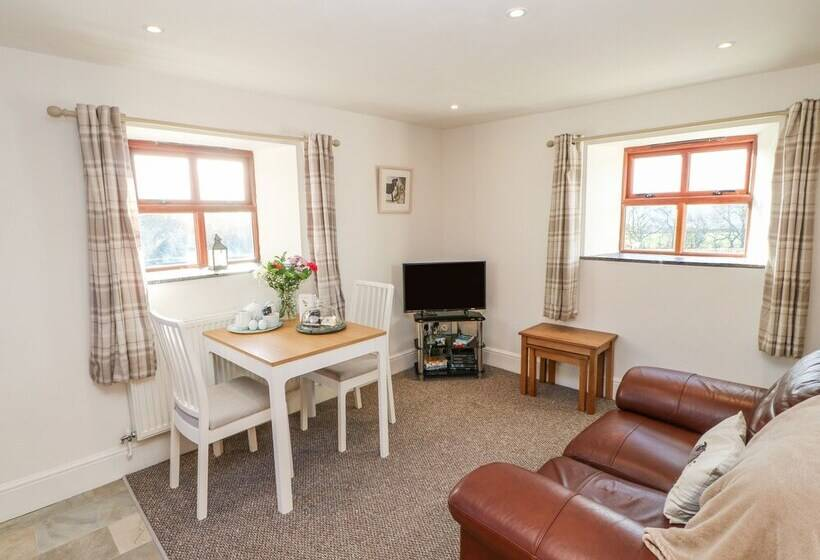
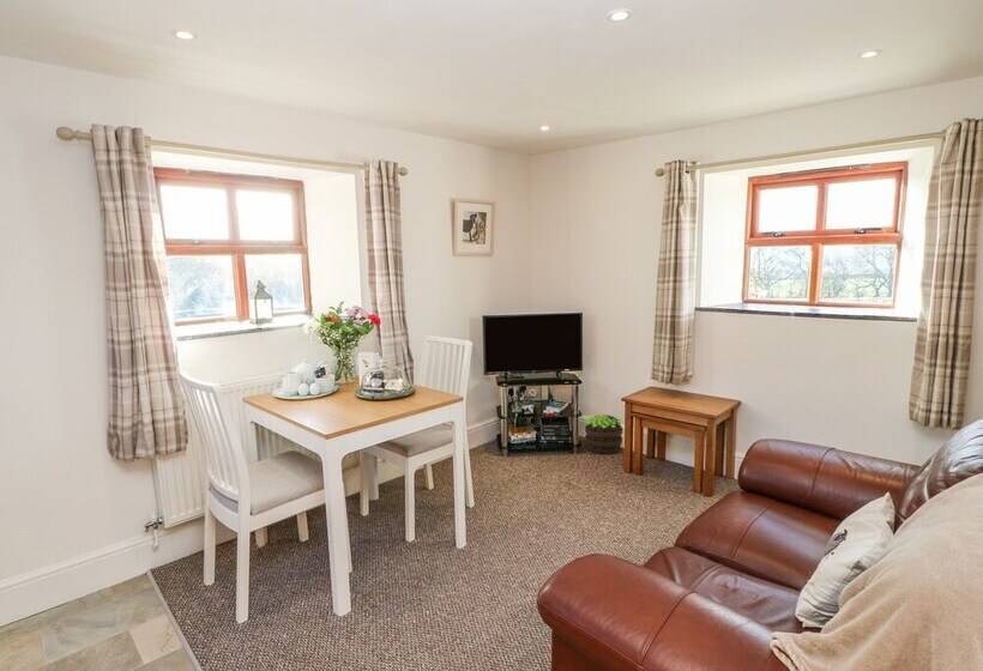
+ potted plant (603, 431)
